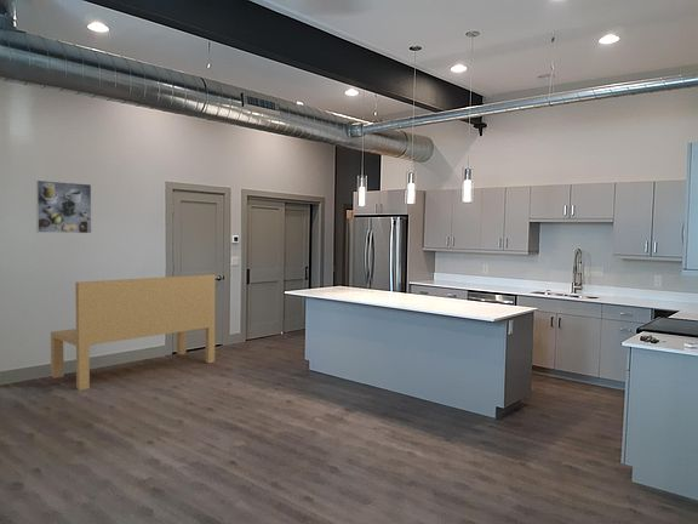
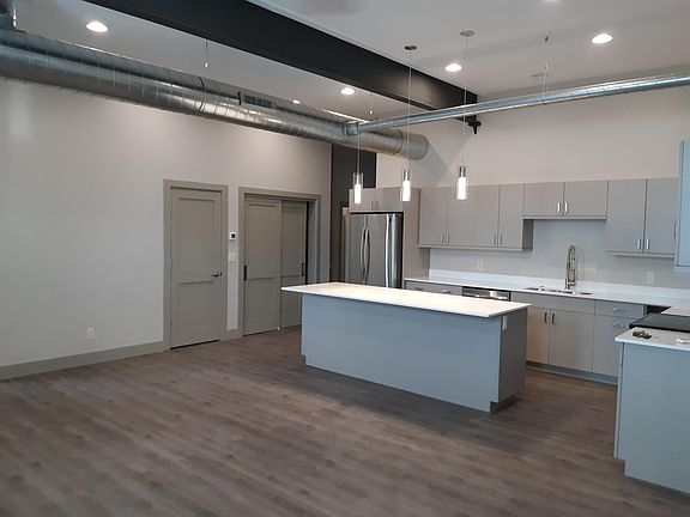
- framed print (64, 207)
- bench (137, 323)
